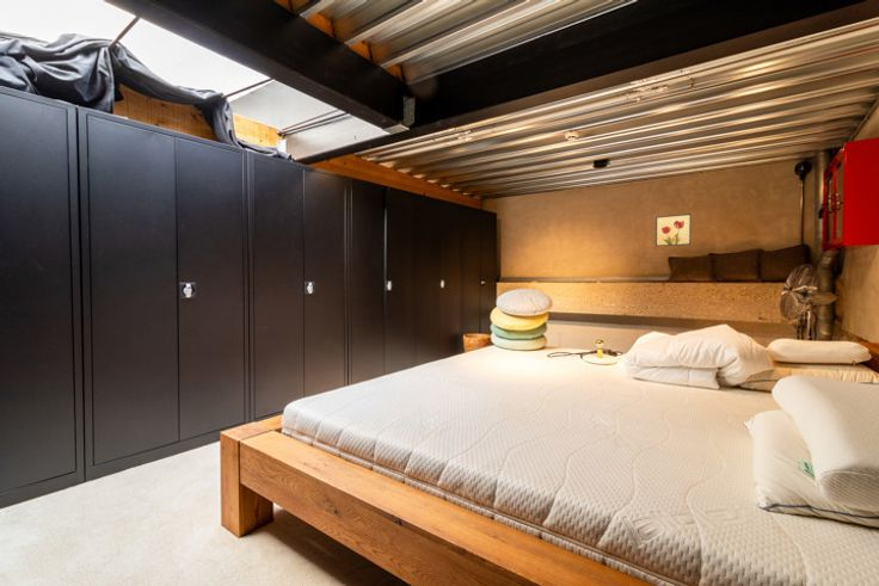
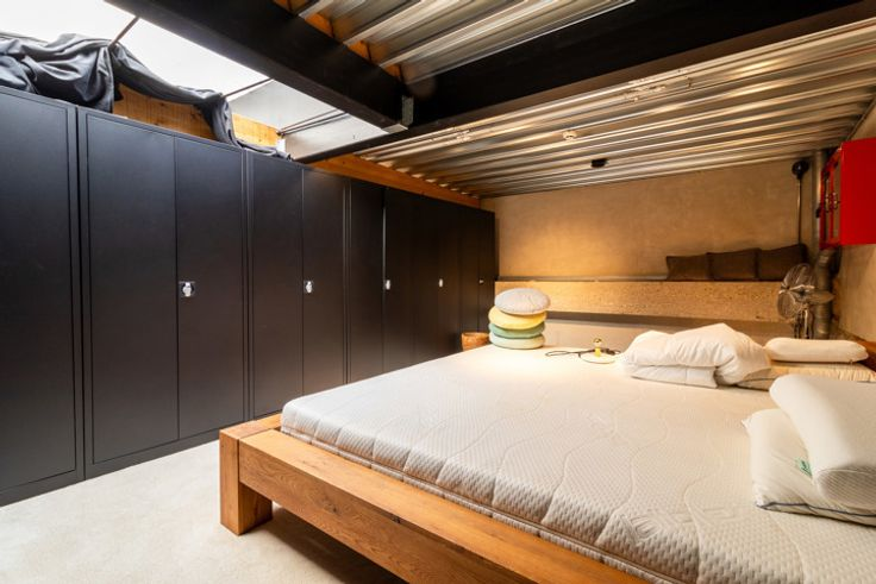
- wall art (672, 230)
